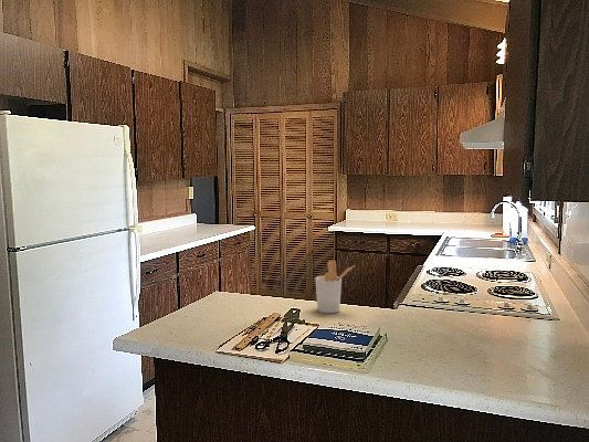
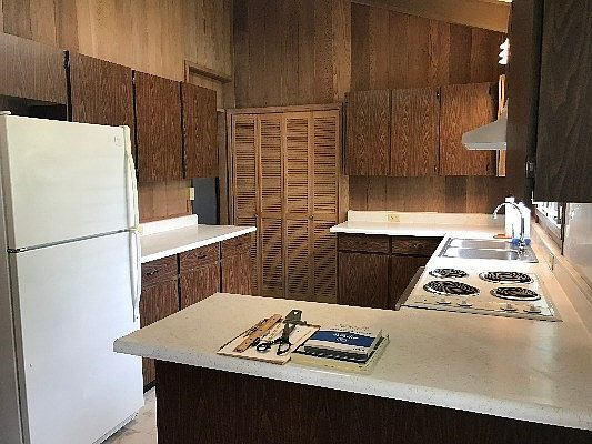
- utensil holder (335, 286)
